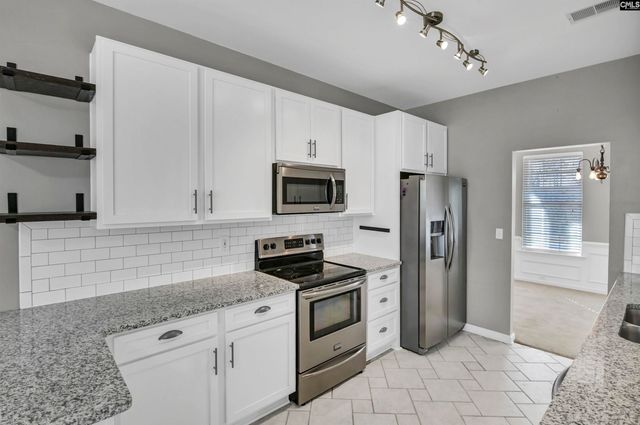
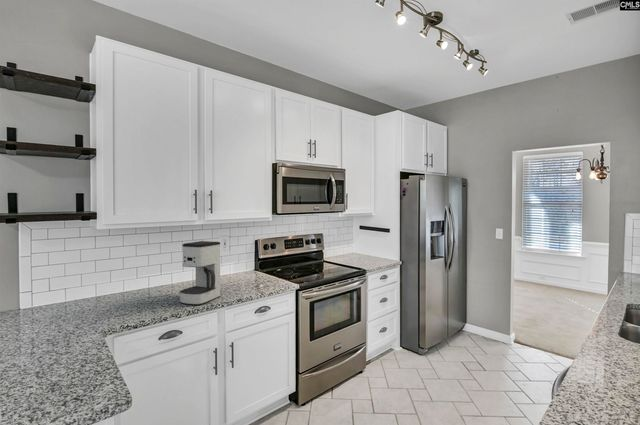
+ coffee maker (201, 271)
